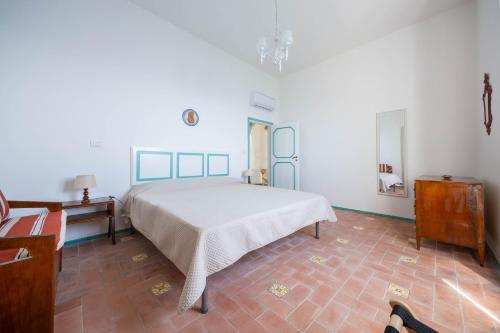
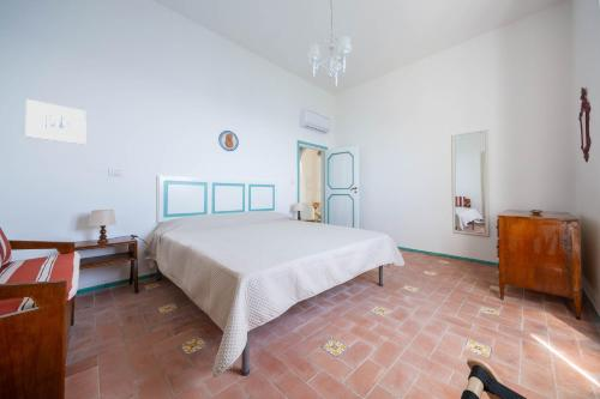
+ wall art (58, 122)
